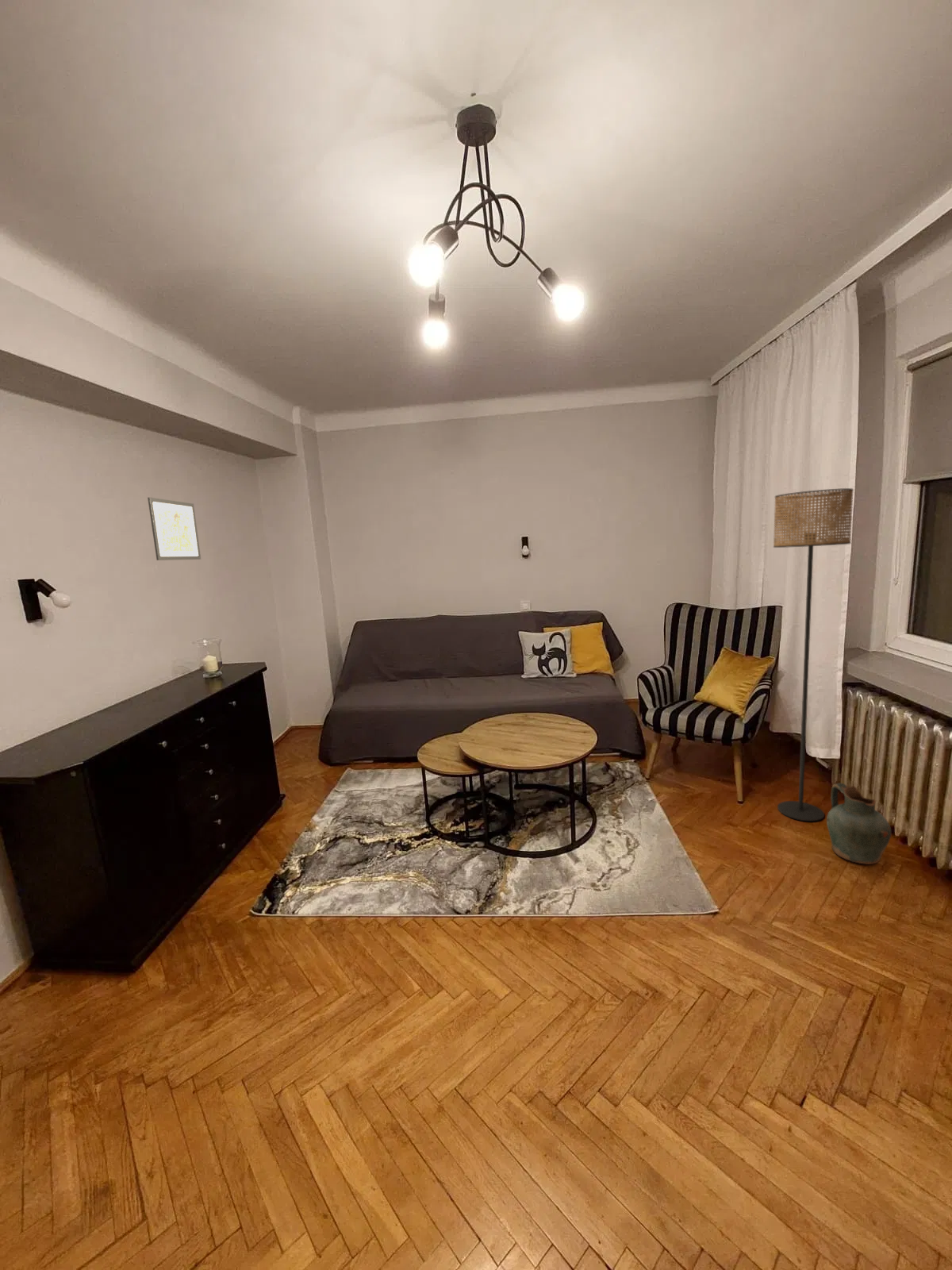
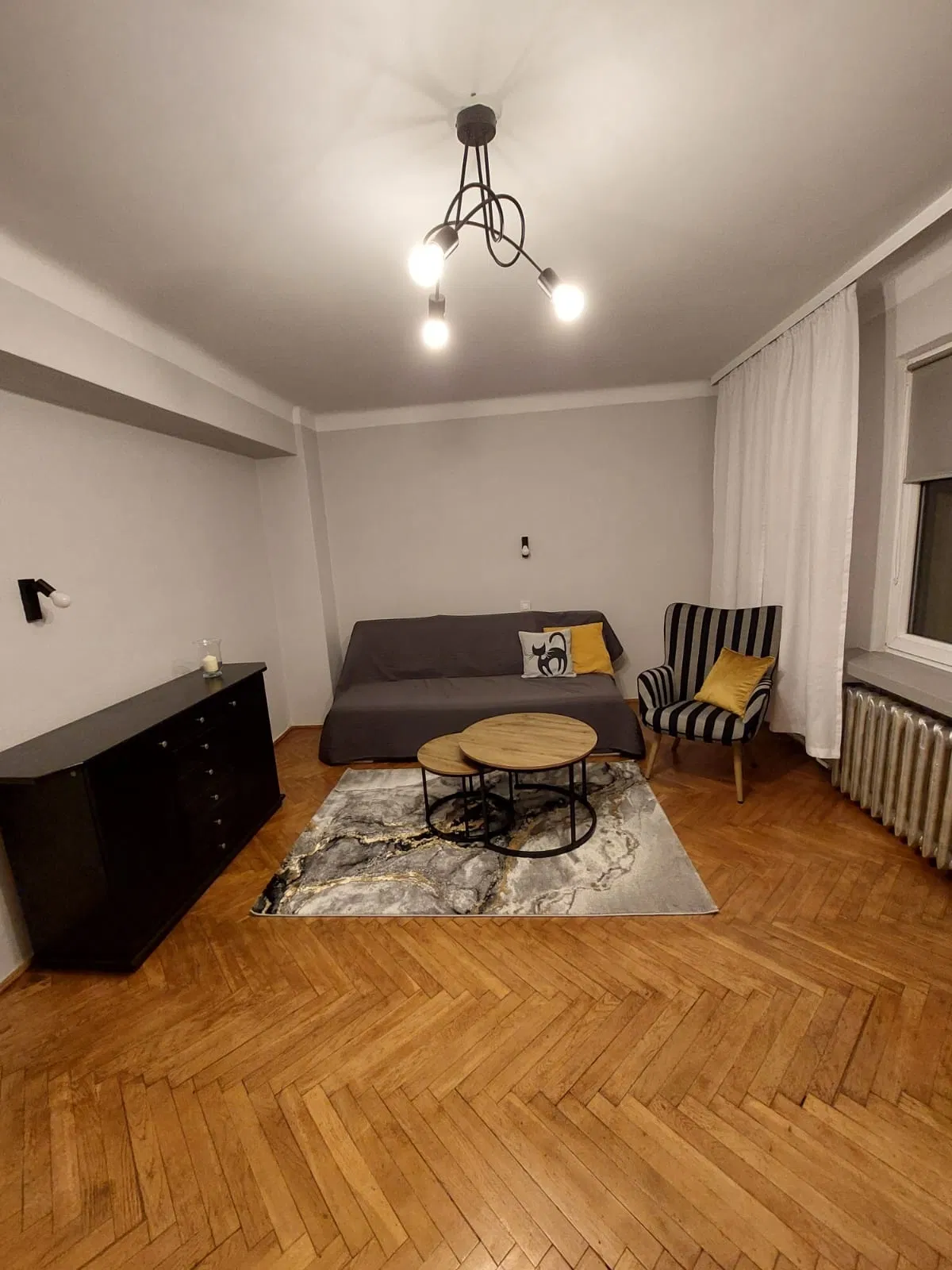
- wall art (176, 530)
- floor lamp (806, 659)
- ceramic jug (858, 822)
